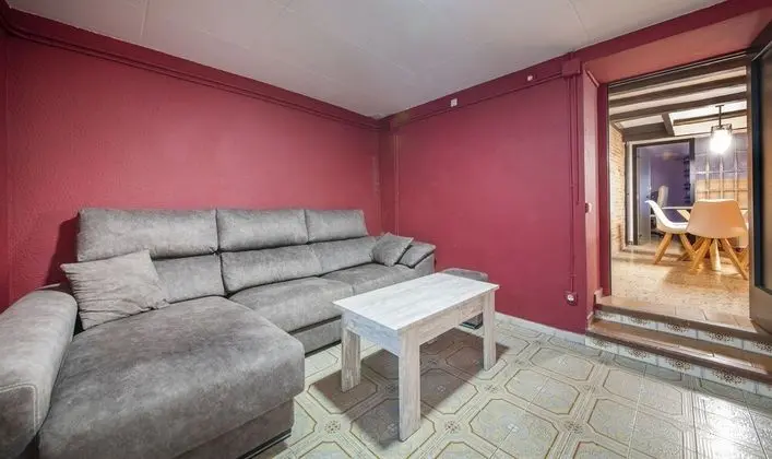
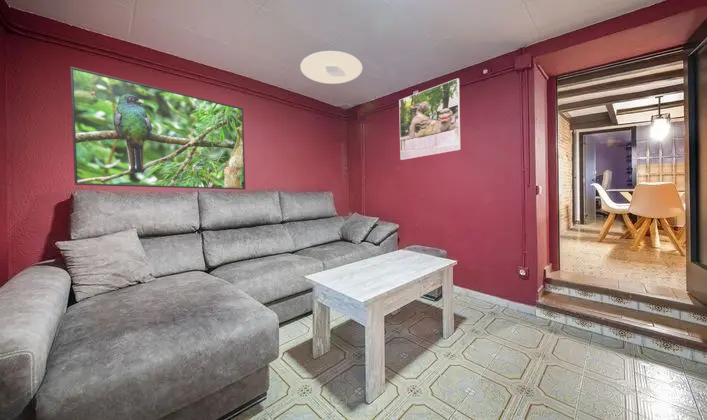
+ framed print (174, 139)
+ ceiling light (331, 66)
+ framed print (427, 122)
